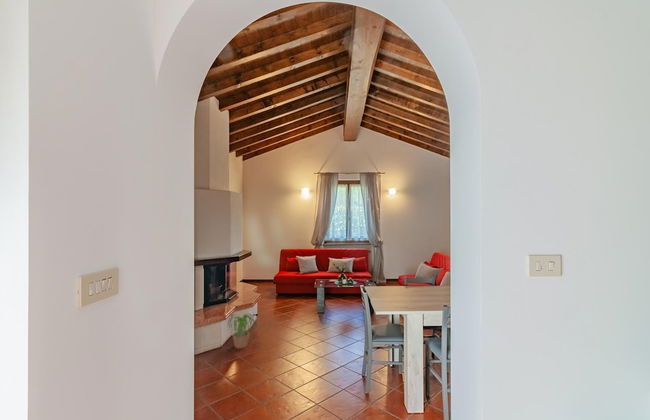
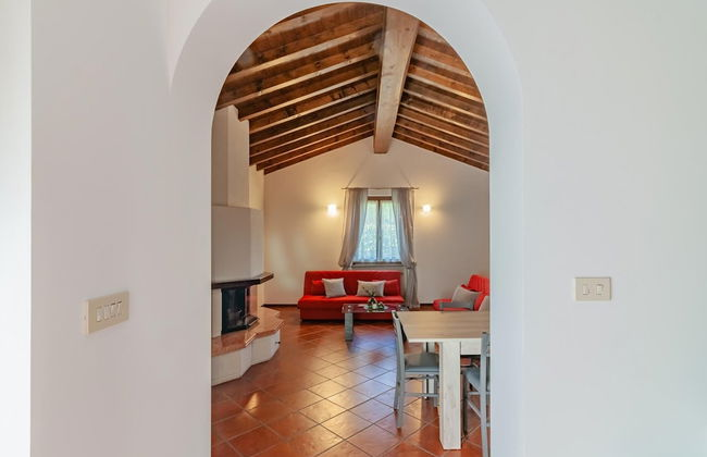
- potted plant (239, 329)
